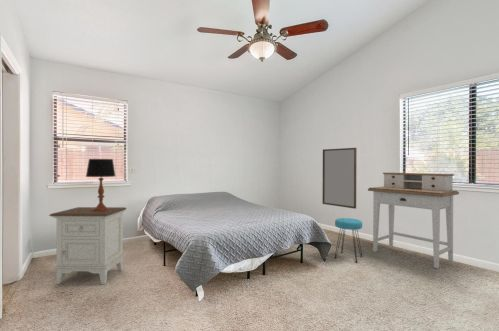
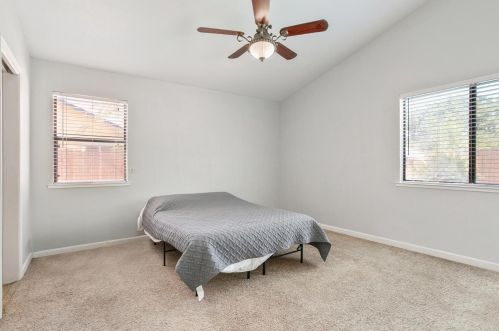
- home mirror (338, 177)
- nightstand (90, 243)
- desk (414, 207)
- stool (353, 238)
- table lamp (101, 184)
